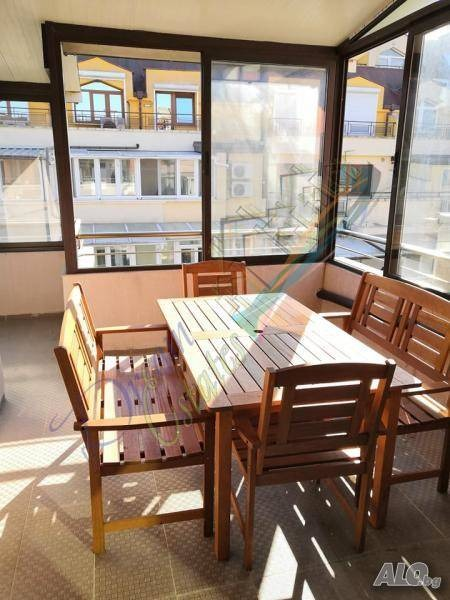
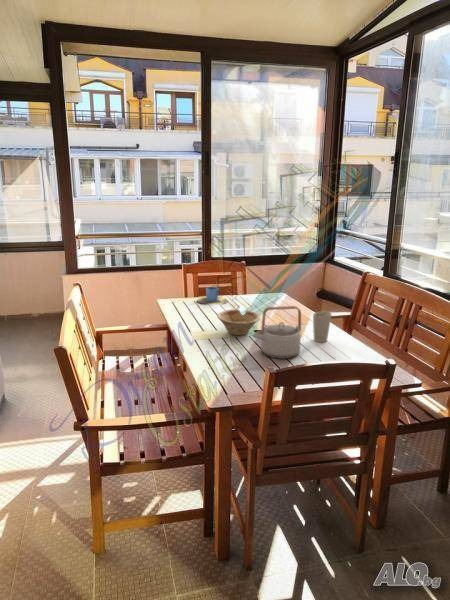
+ dish (238, 324)
+ cup (212, 294)
+ teapot (277, 330)
+ cup (321, 326)
